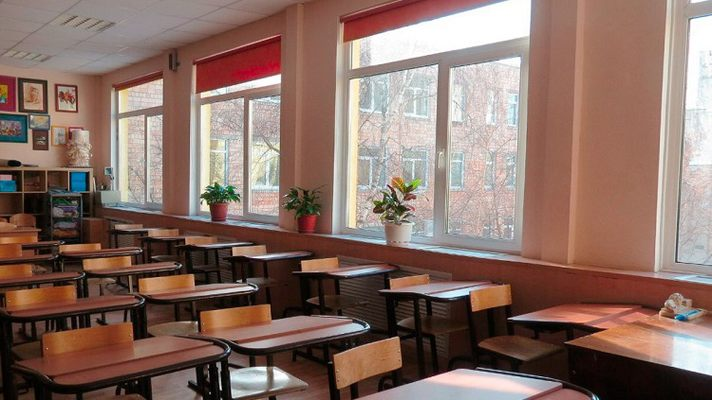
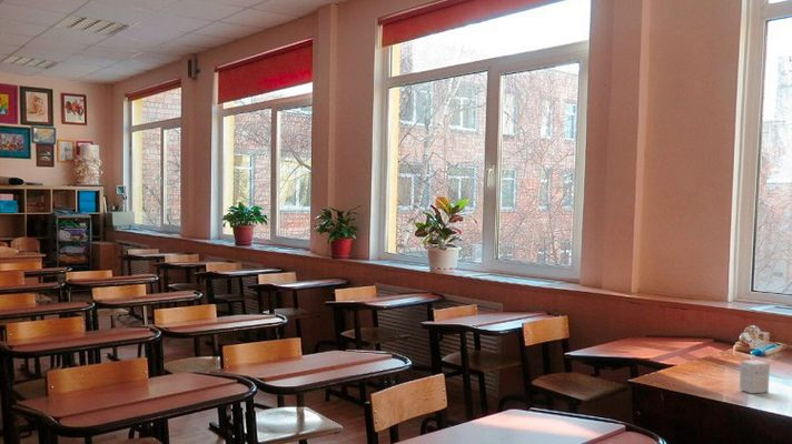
+ small box (754, 376)
